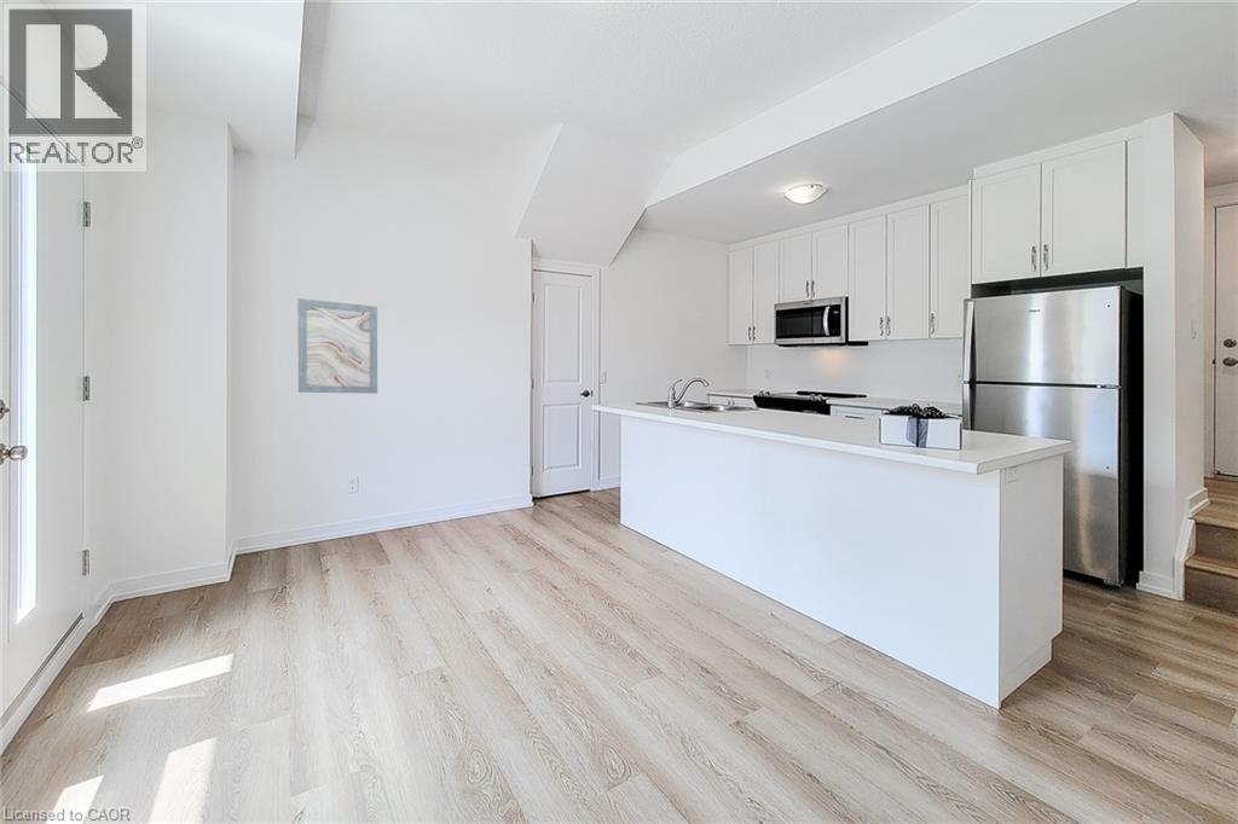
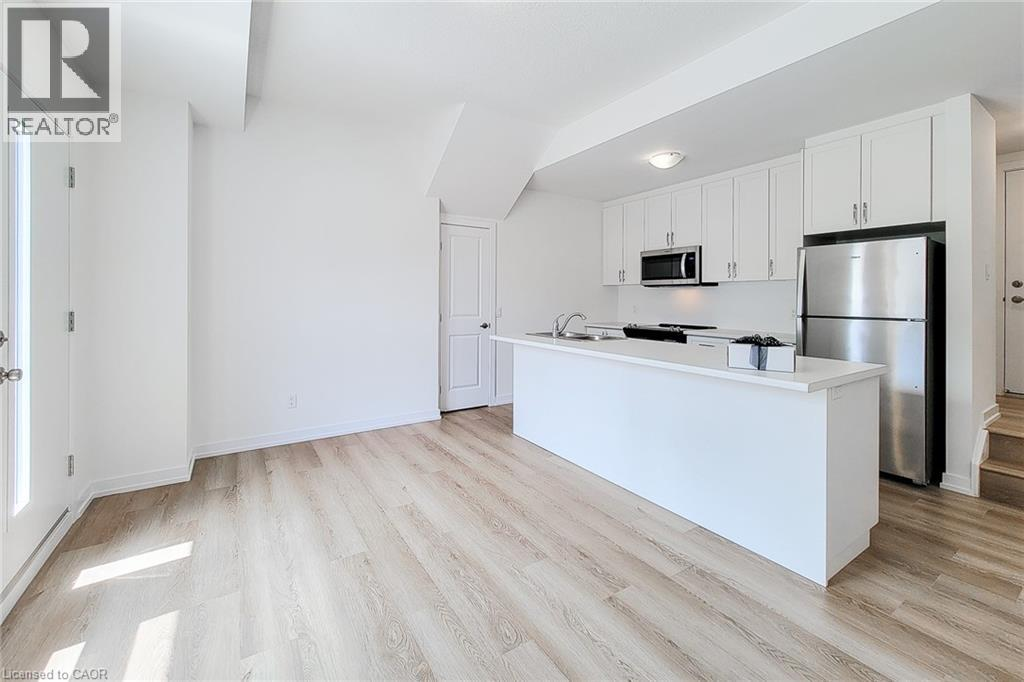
- wall art (339, 347)
